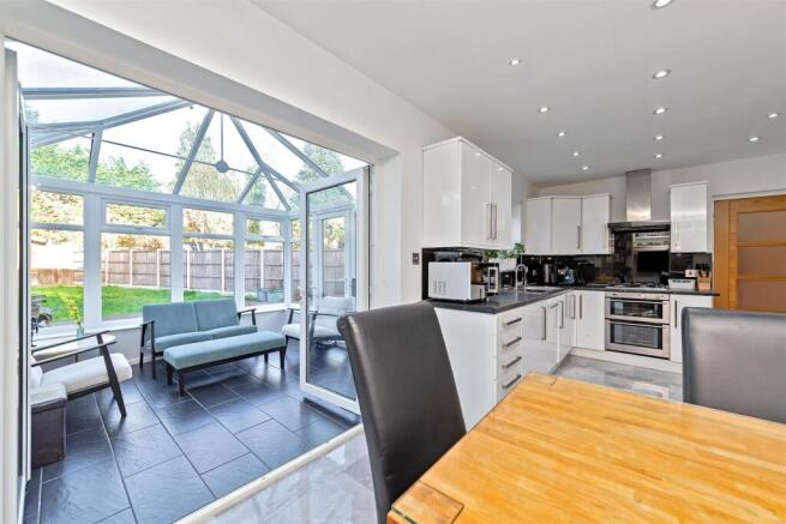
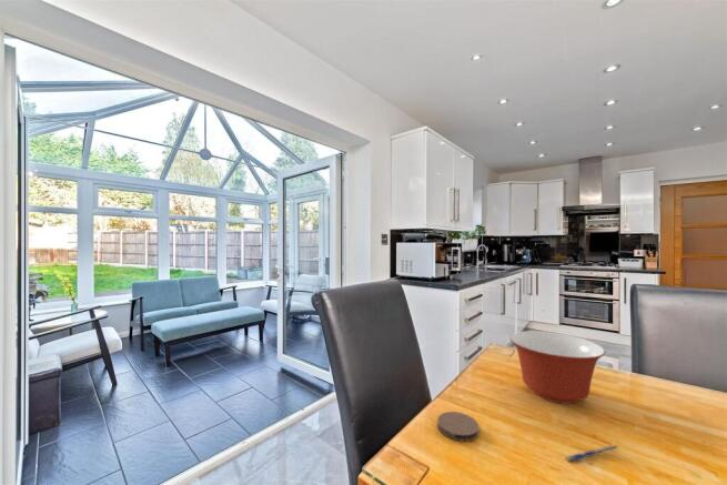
+ mixing bowl (554, 367)
+ coaster (457, 425)
+ pen (593, 452)
